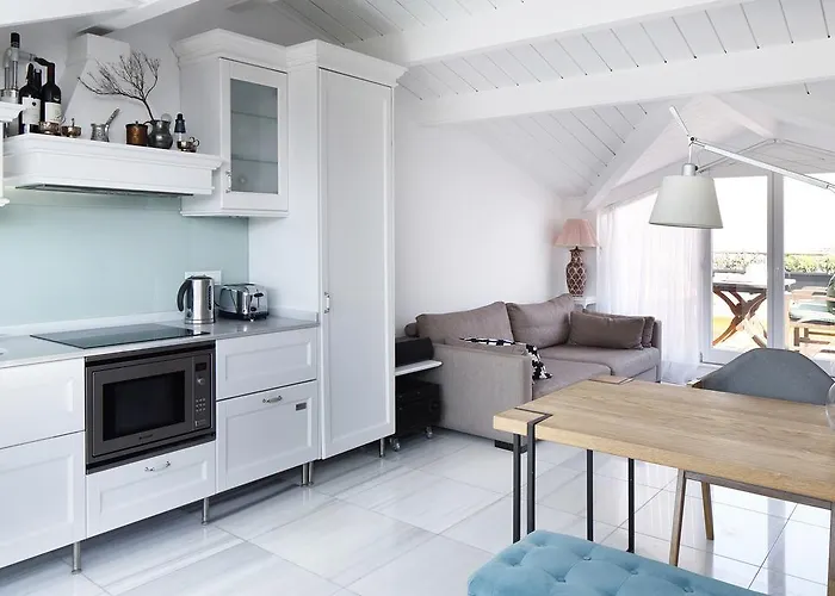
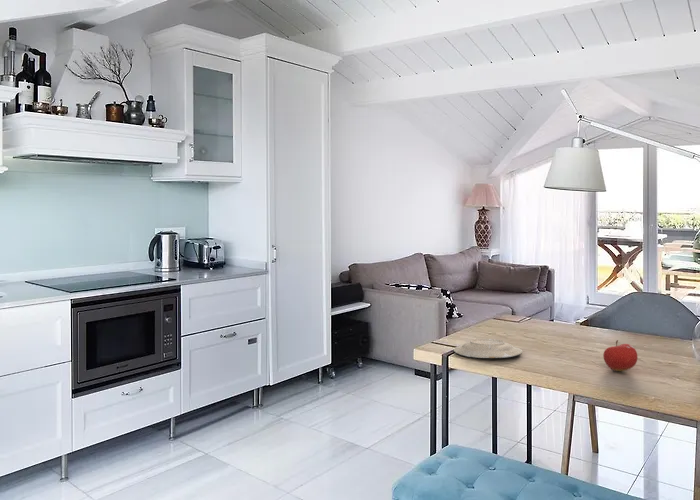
+ plate (487, 346)
+ fruit (620, 356)
